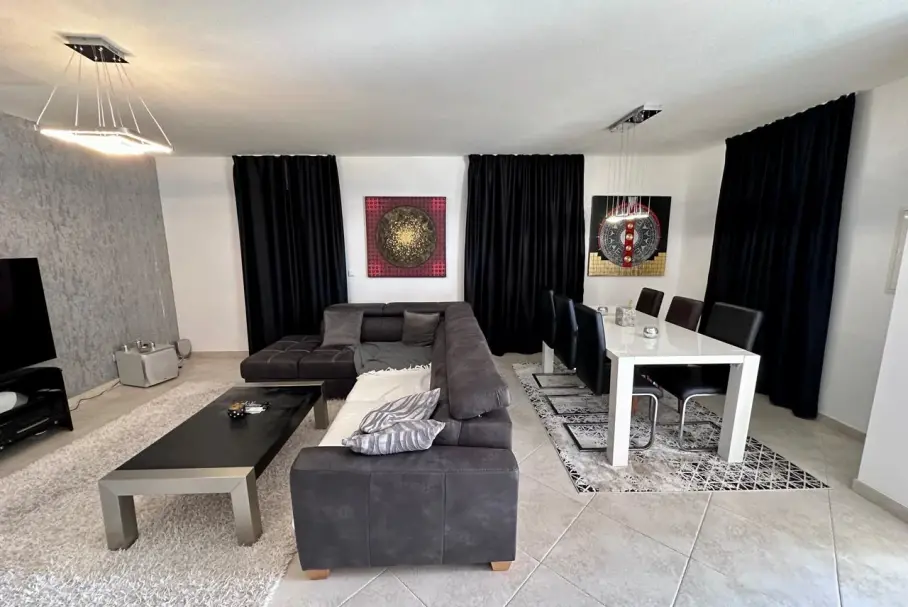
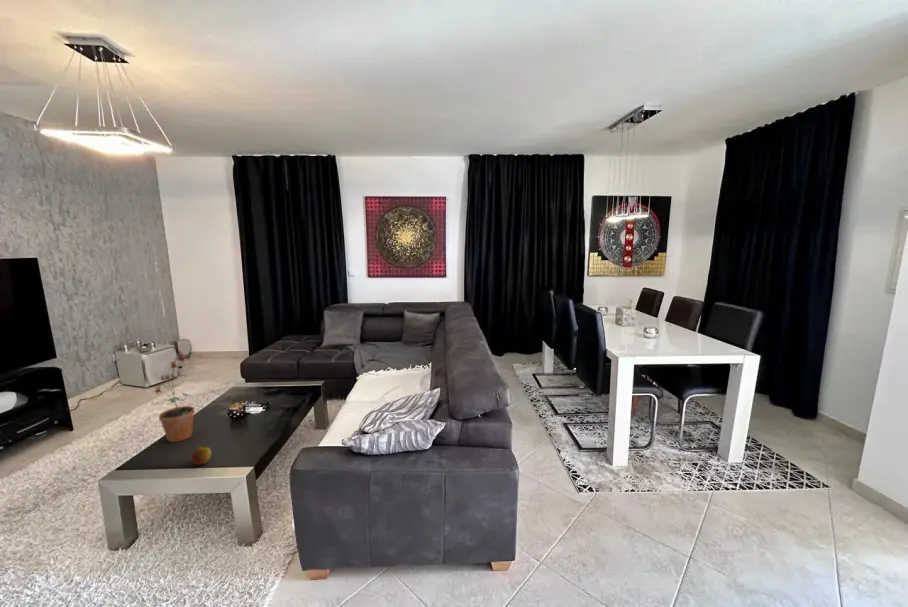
+ potted plant (172, 398)
+ apple (201, 455)
